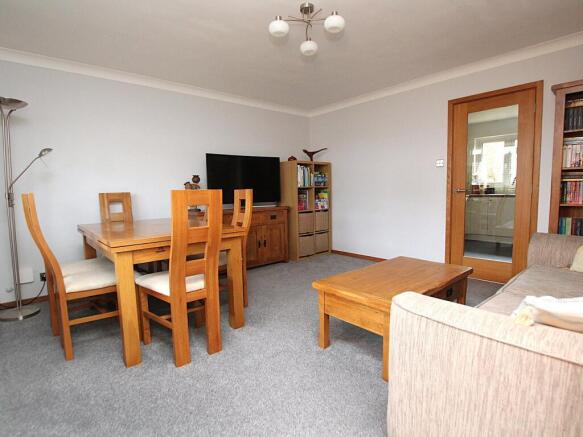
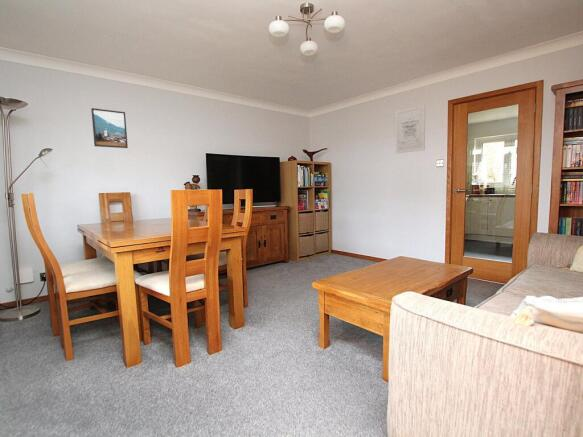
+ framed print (110, 128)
+ wall art (409, 130)
